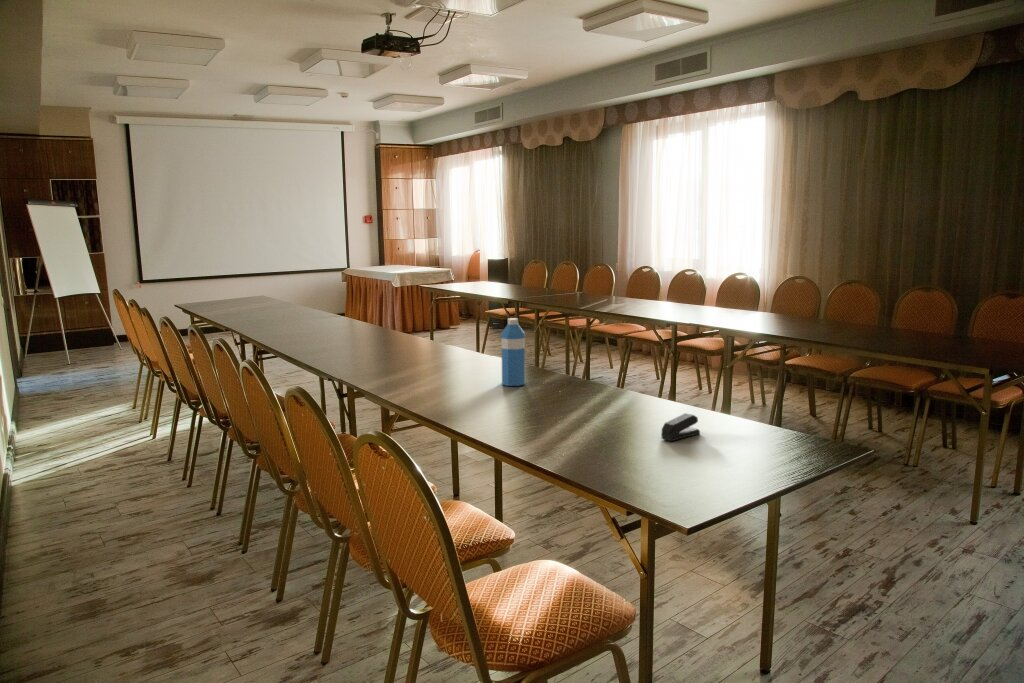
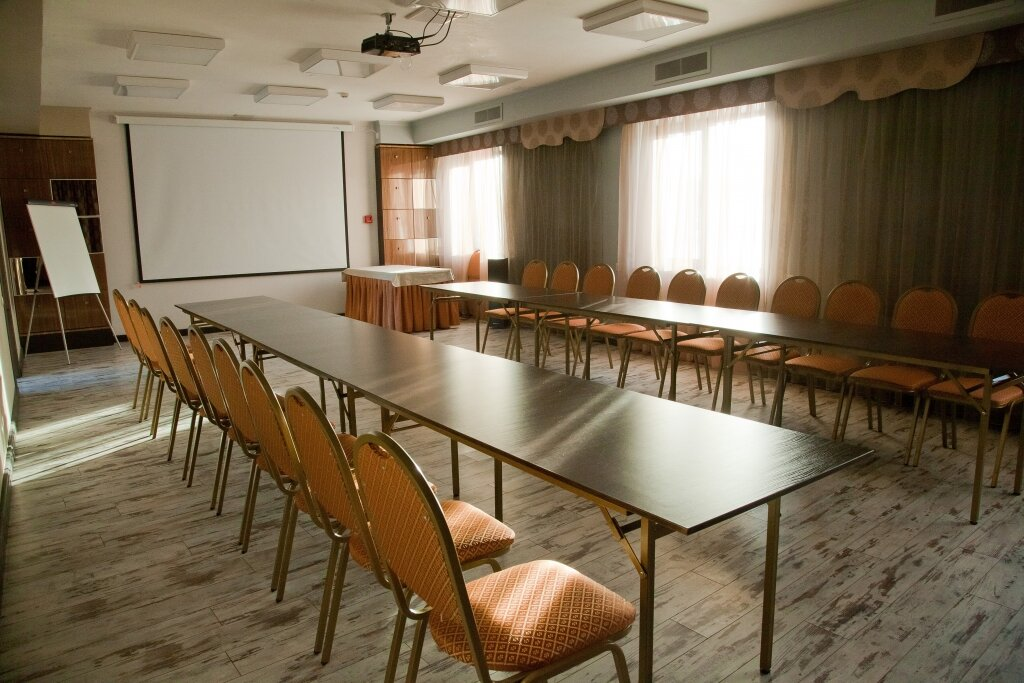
- water bottle (513, 351)
- stapler (680, 426)
